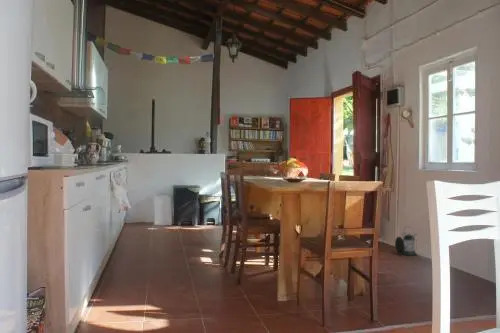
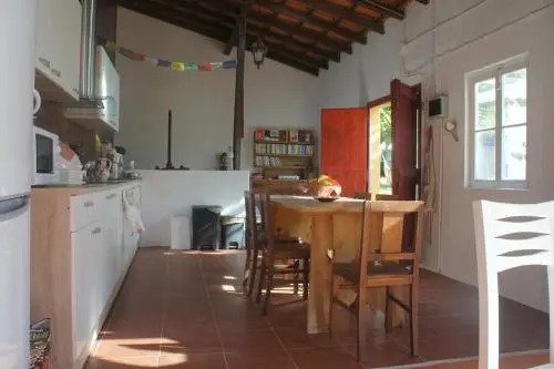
- lantern (407, 240)
